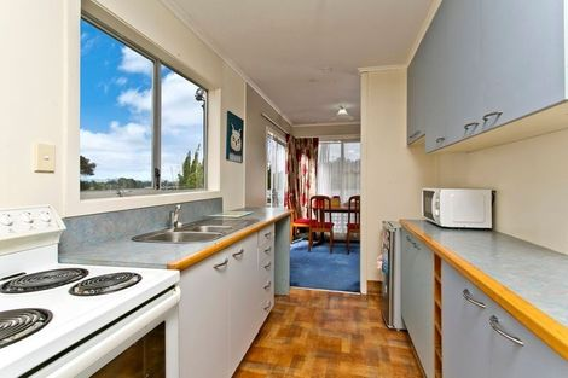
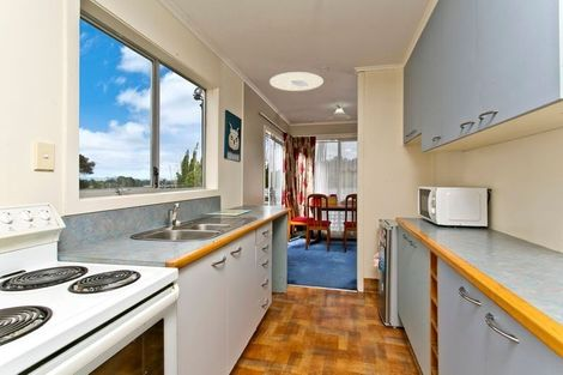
+ ceiling light (296, 79)
